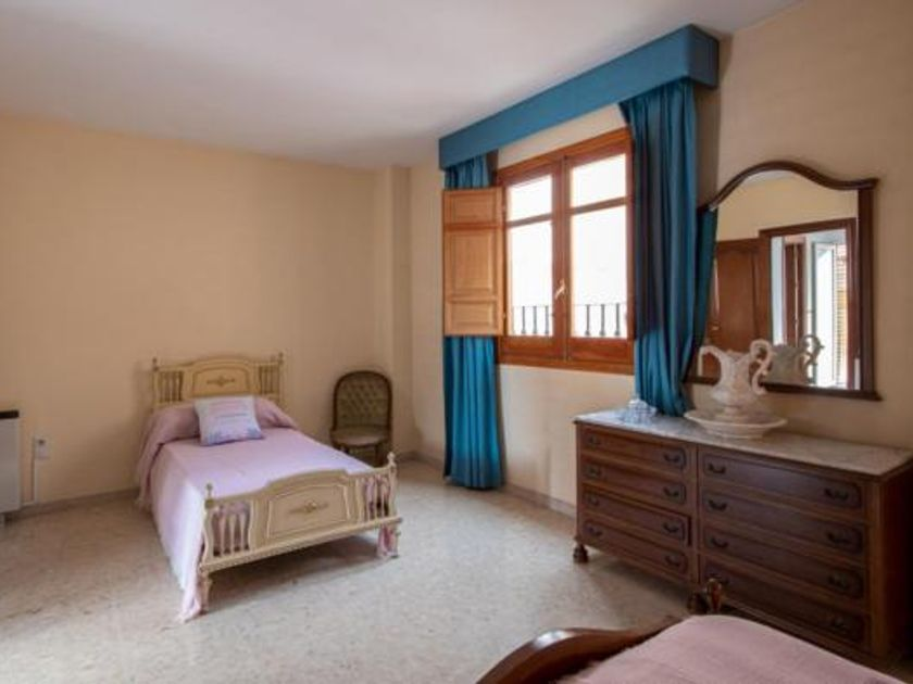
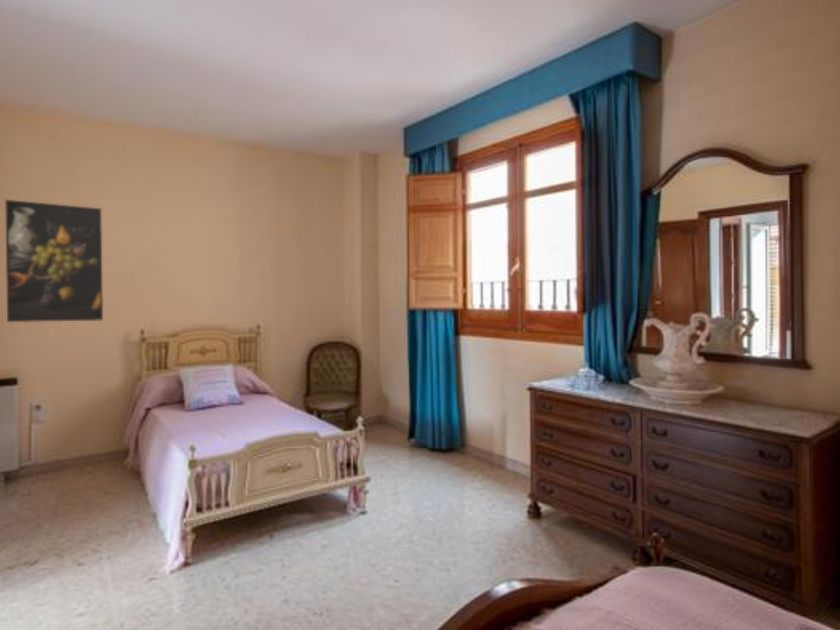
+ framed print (56, 262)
